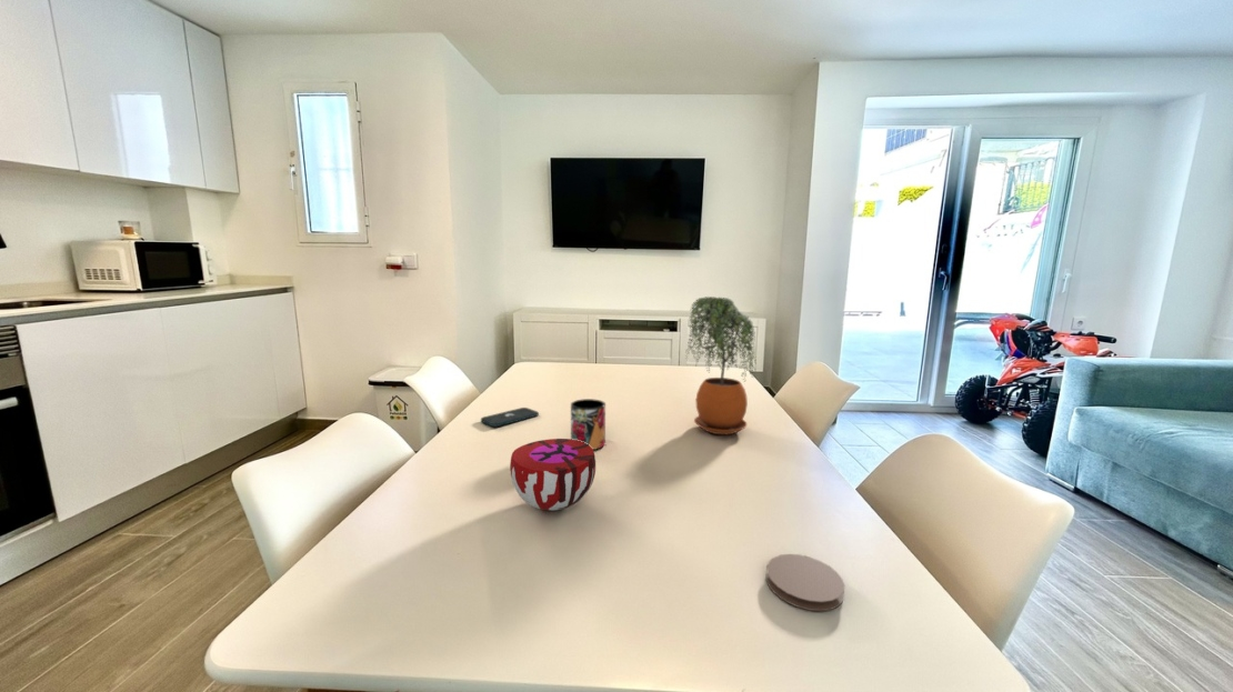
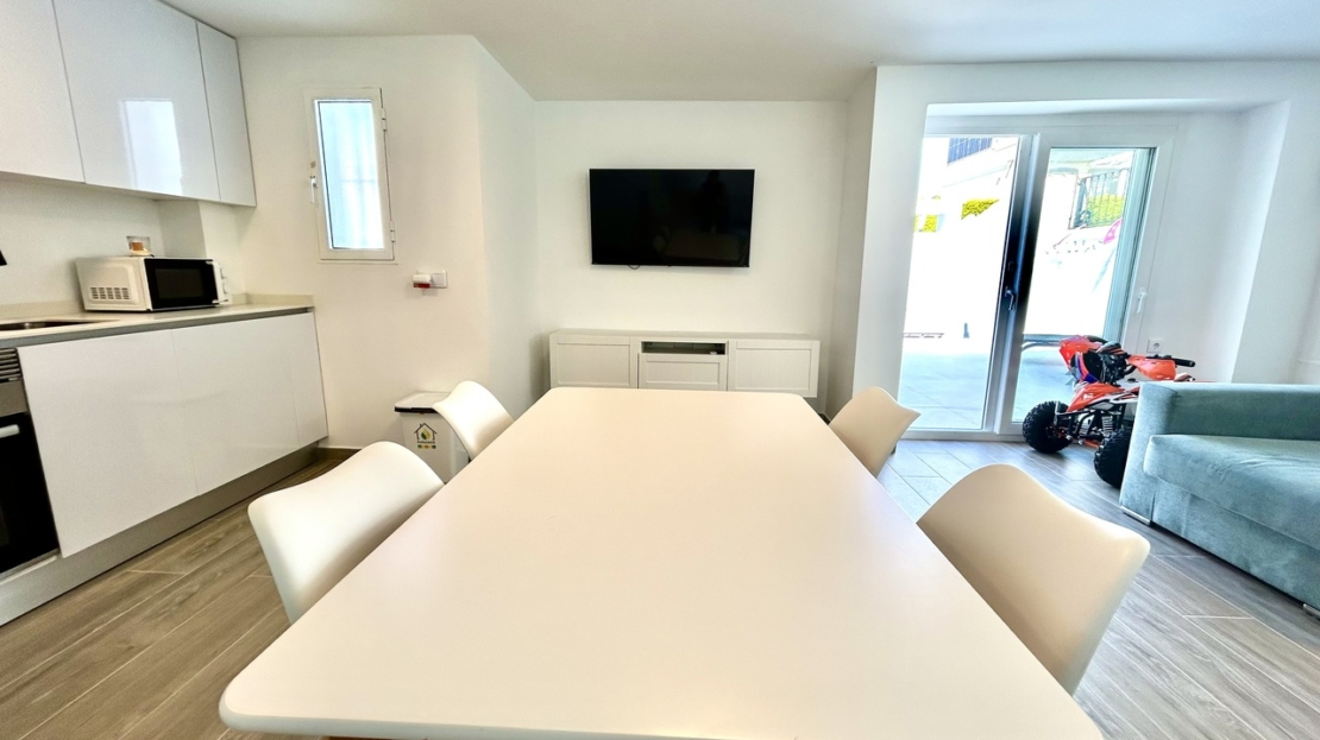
- decorative bowl (553, 478)
- mug (589, 421)
- coaster (803, 580)
- smartphone (510, 417)
- potted plant (720, 365)
